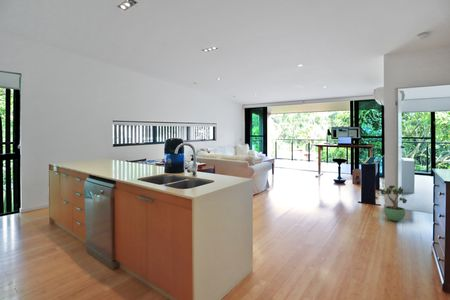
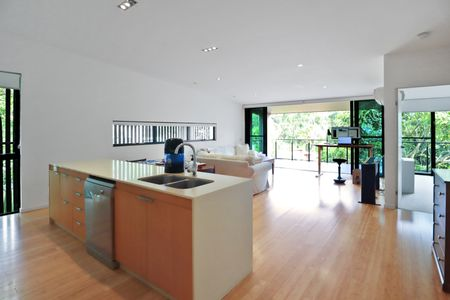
- potted plant (393, 203)
